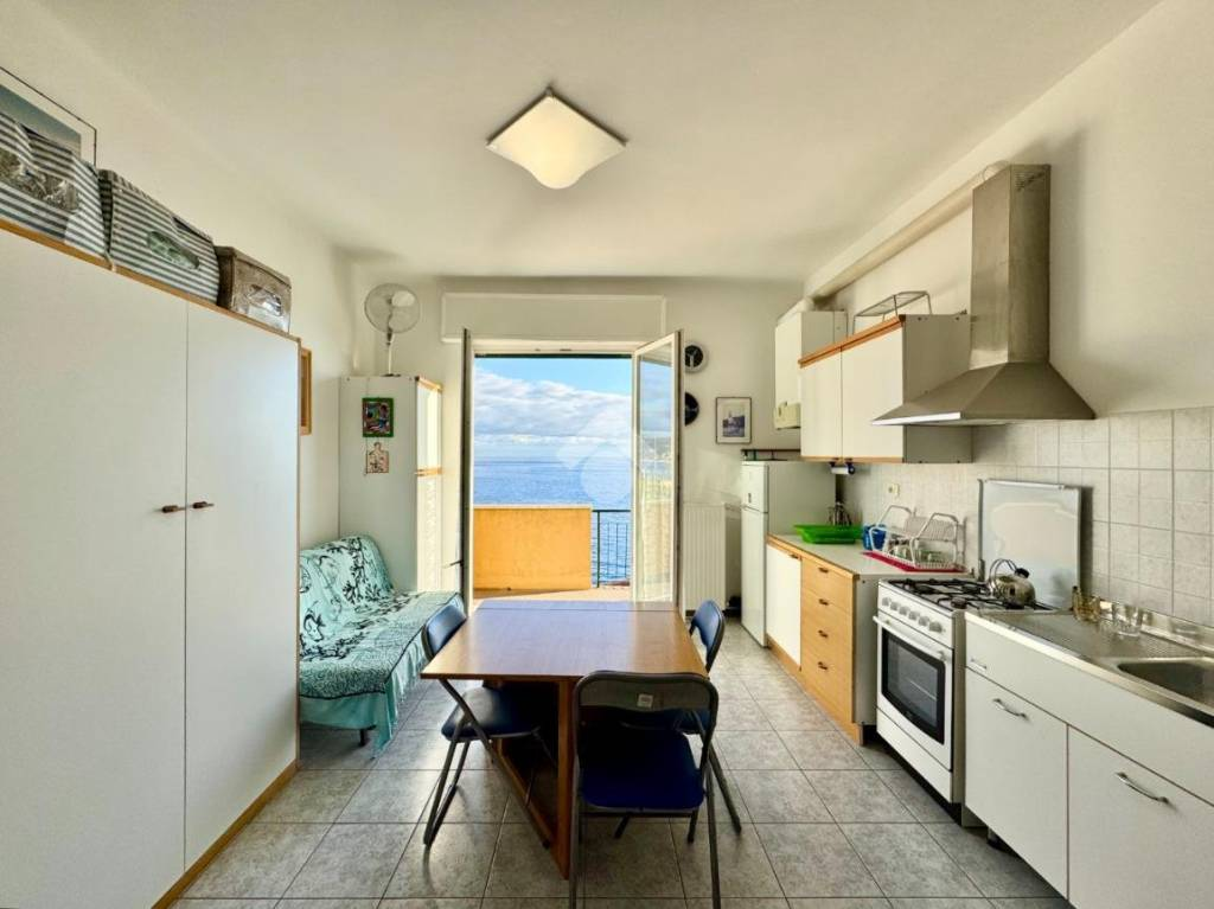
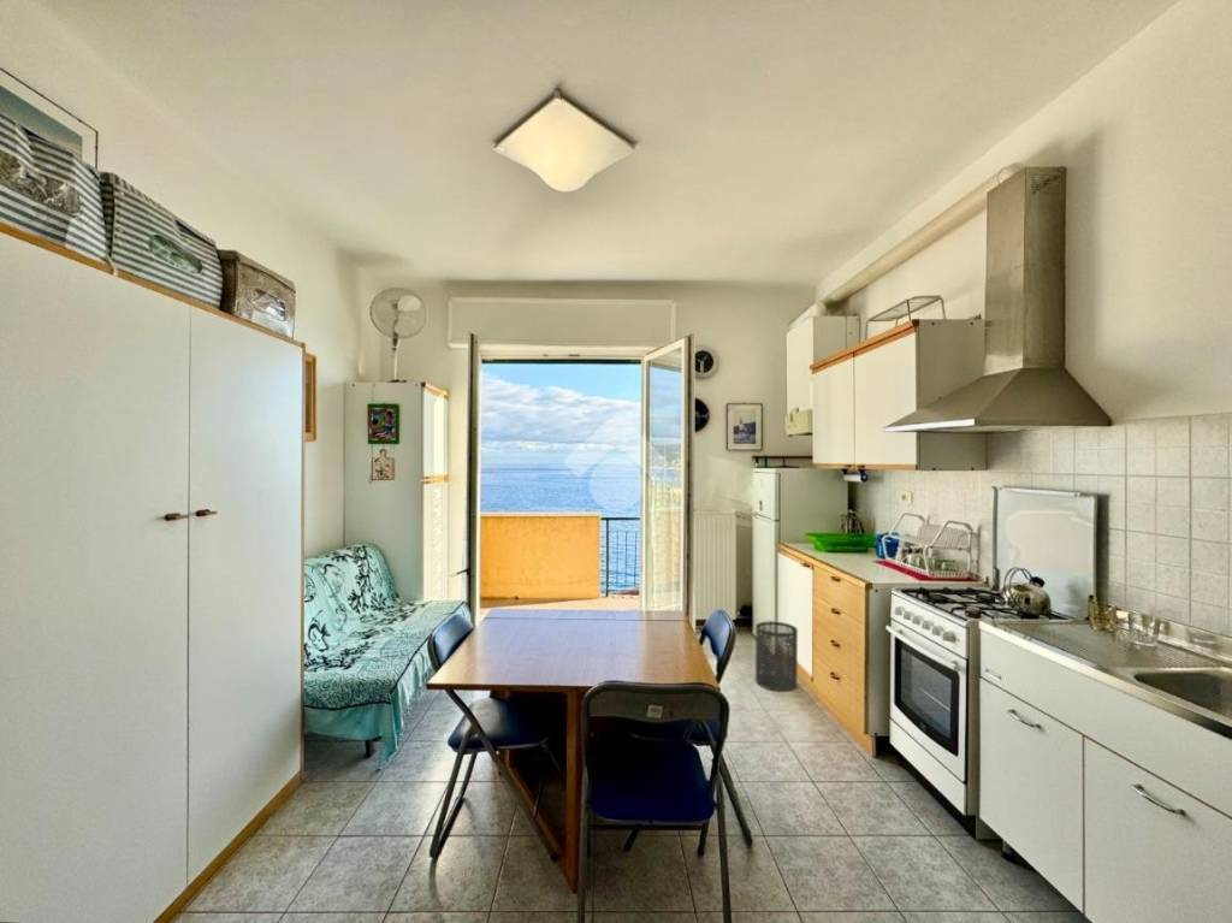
+ trash can (776, 655)
